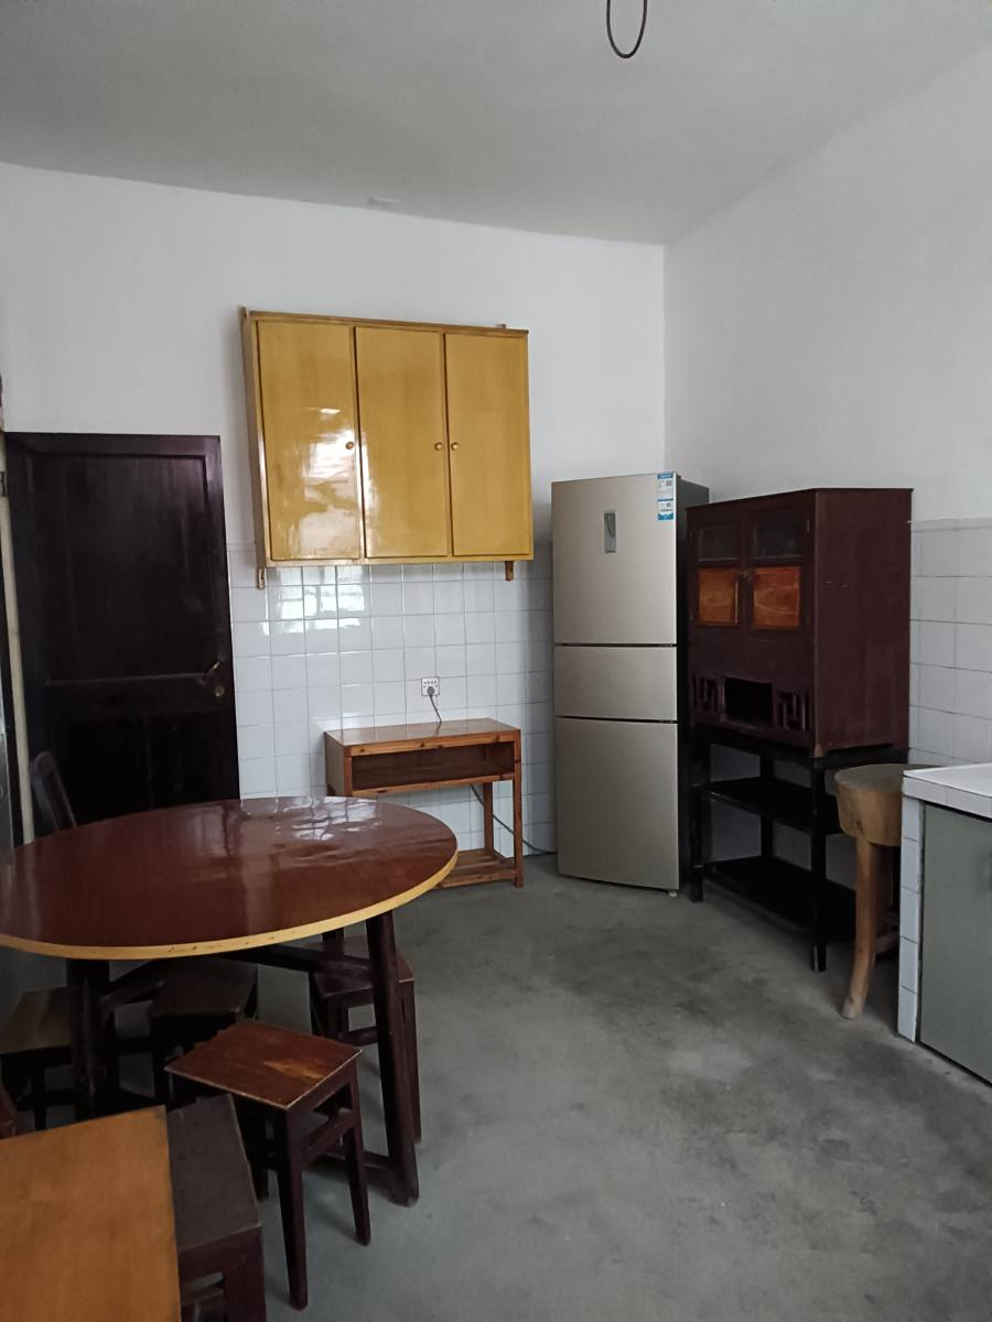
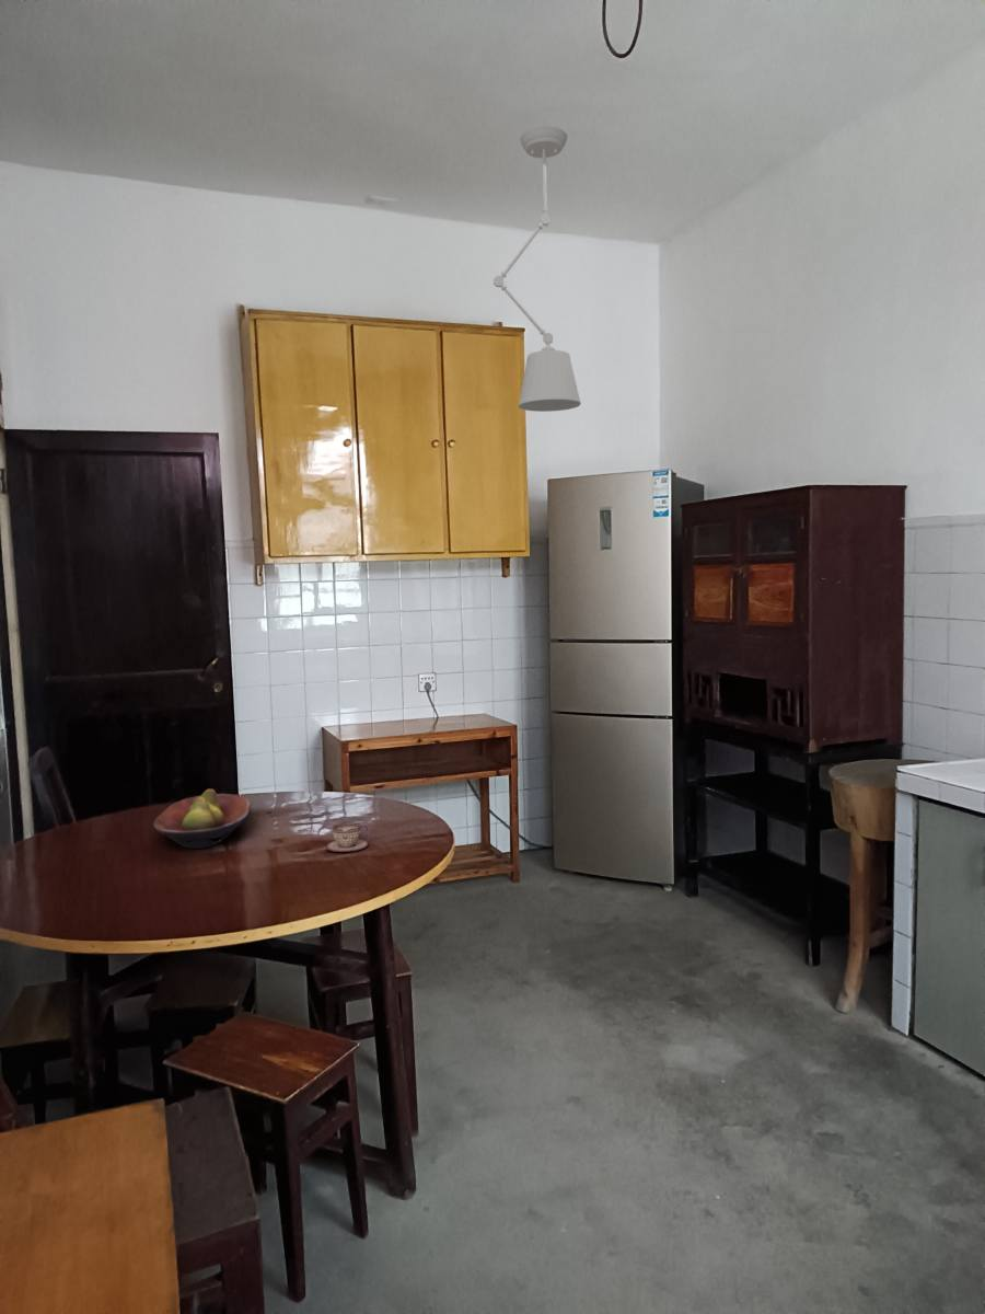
+ teacup (347, 835)
+ pendant lamp (517, 260)
+ fruit bowl (204, 814)
